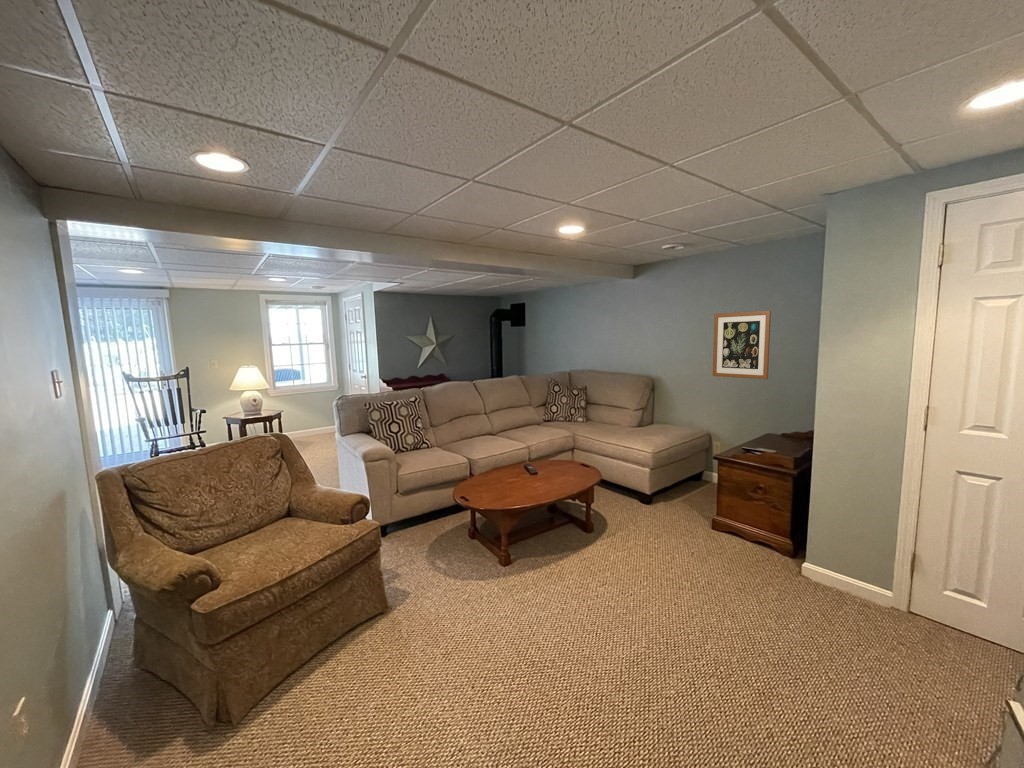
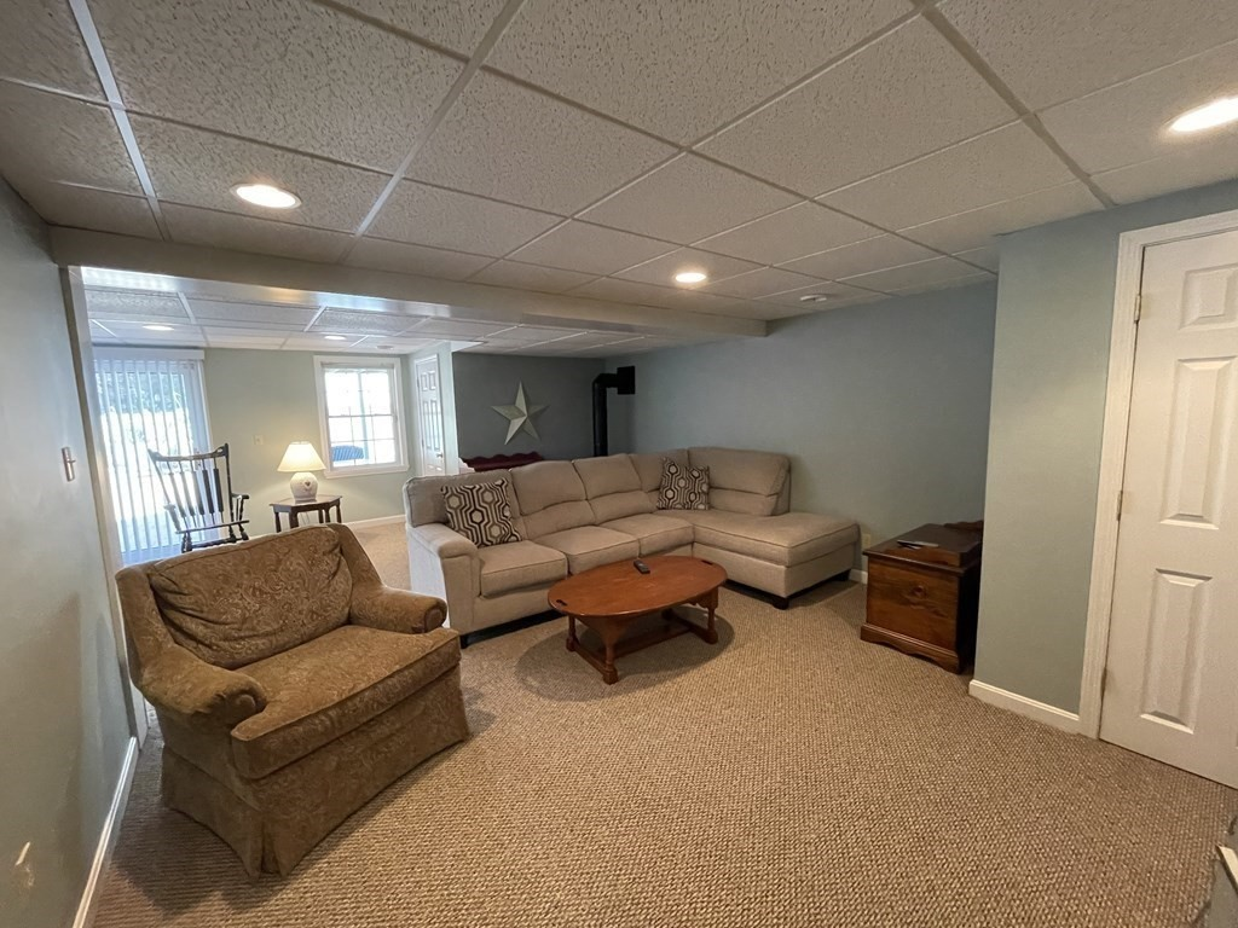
- wall art (740, 345)
